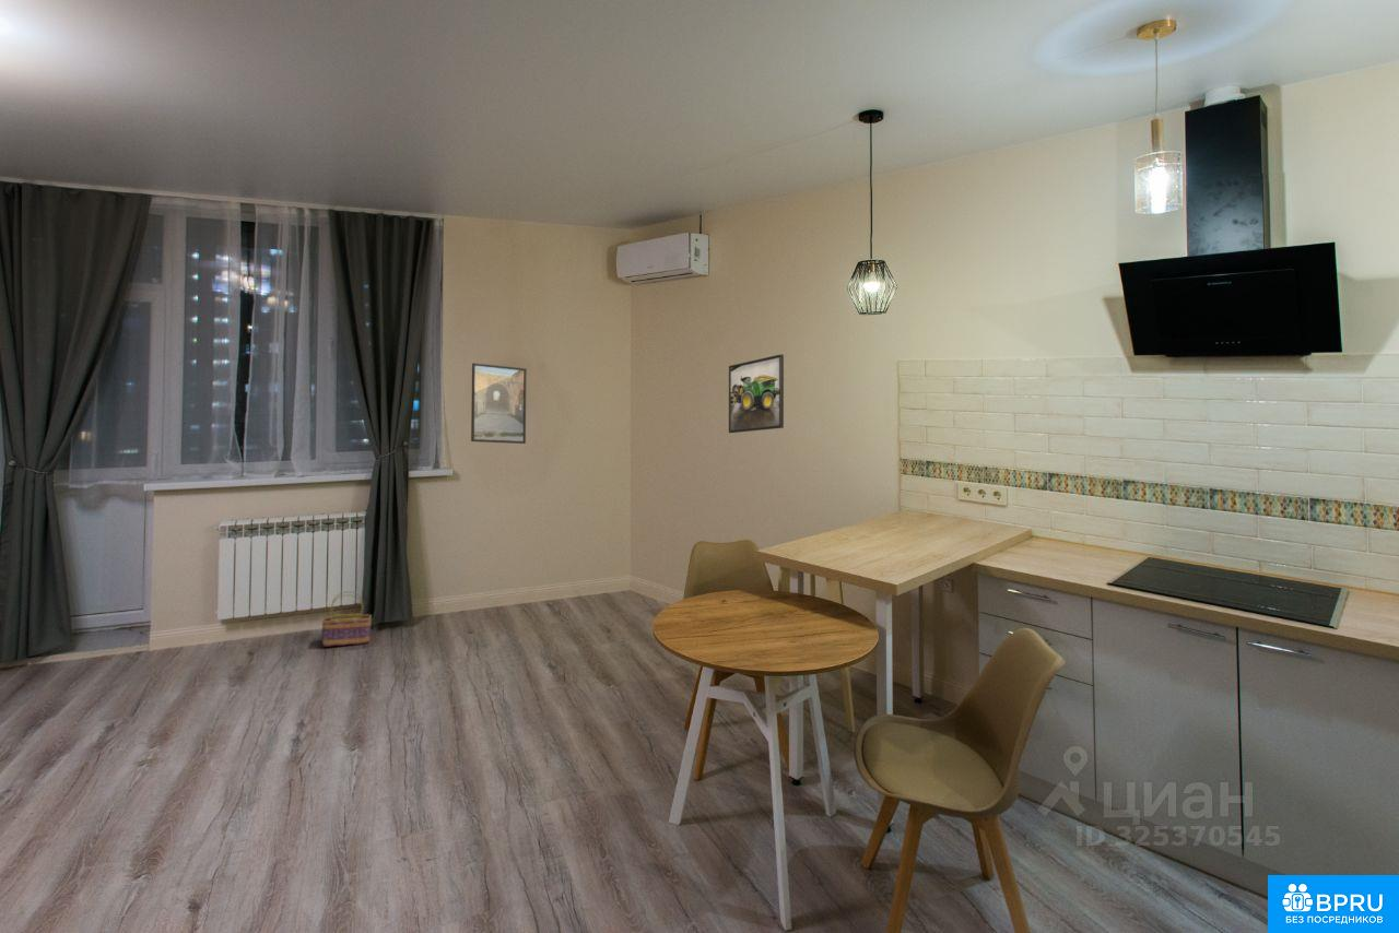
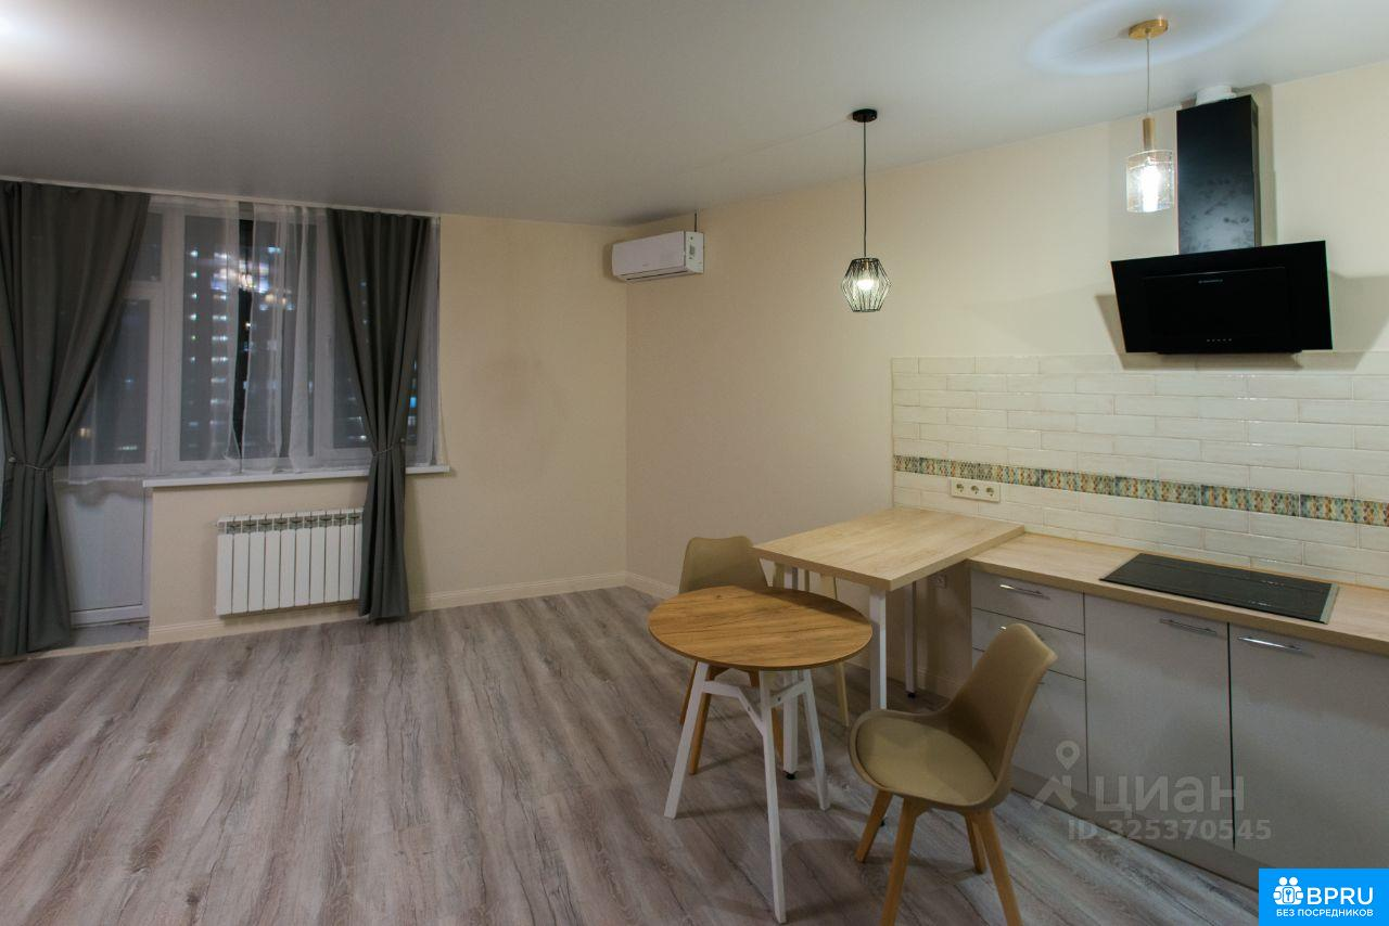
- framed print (498, 403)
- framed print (754, 394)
- basket (346, 617)
